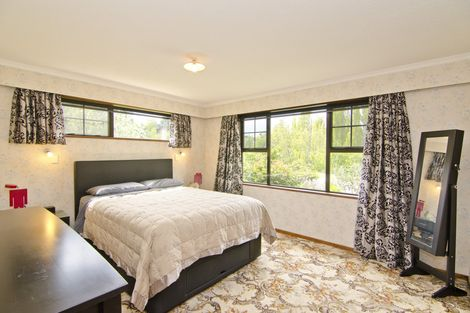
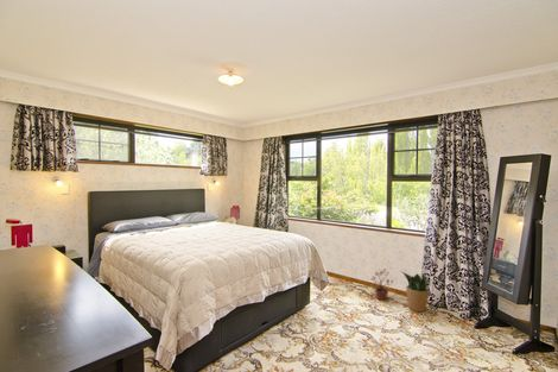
+ potted plant (380, 283)
+ potted plant (417, 291)
